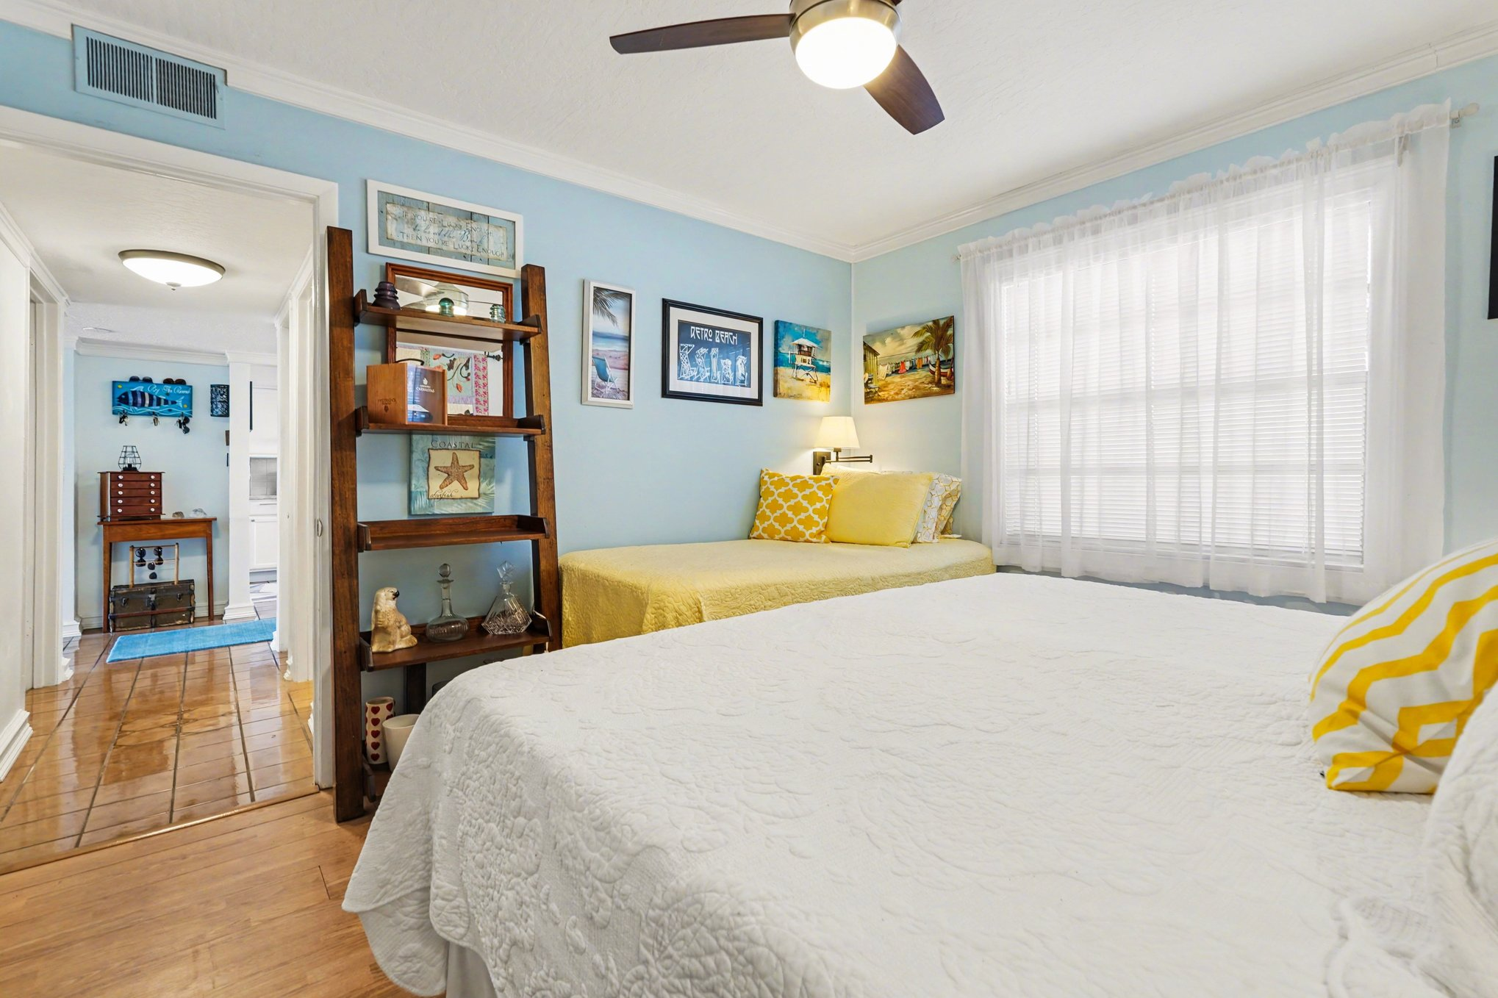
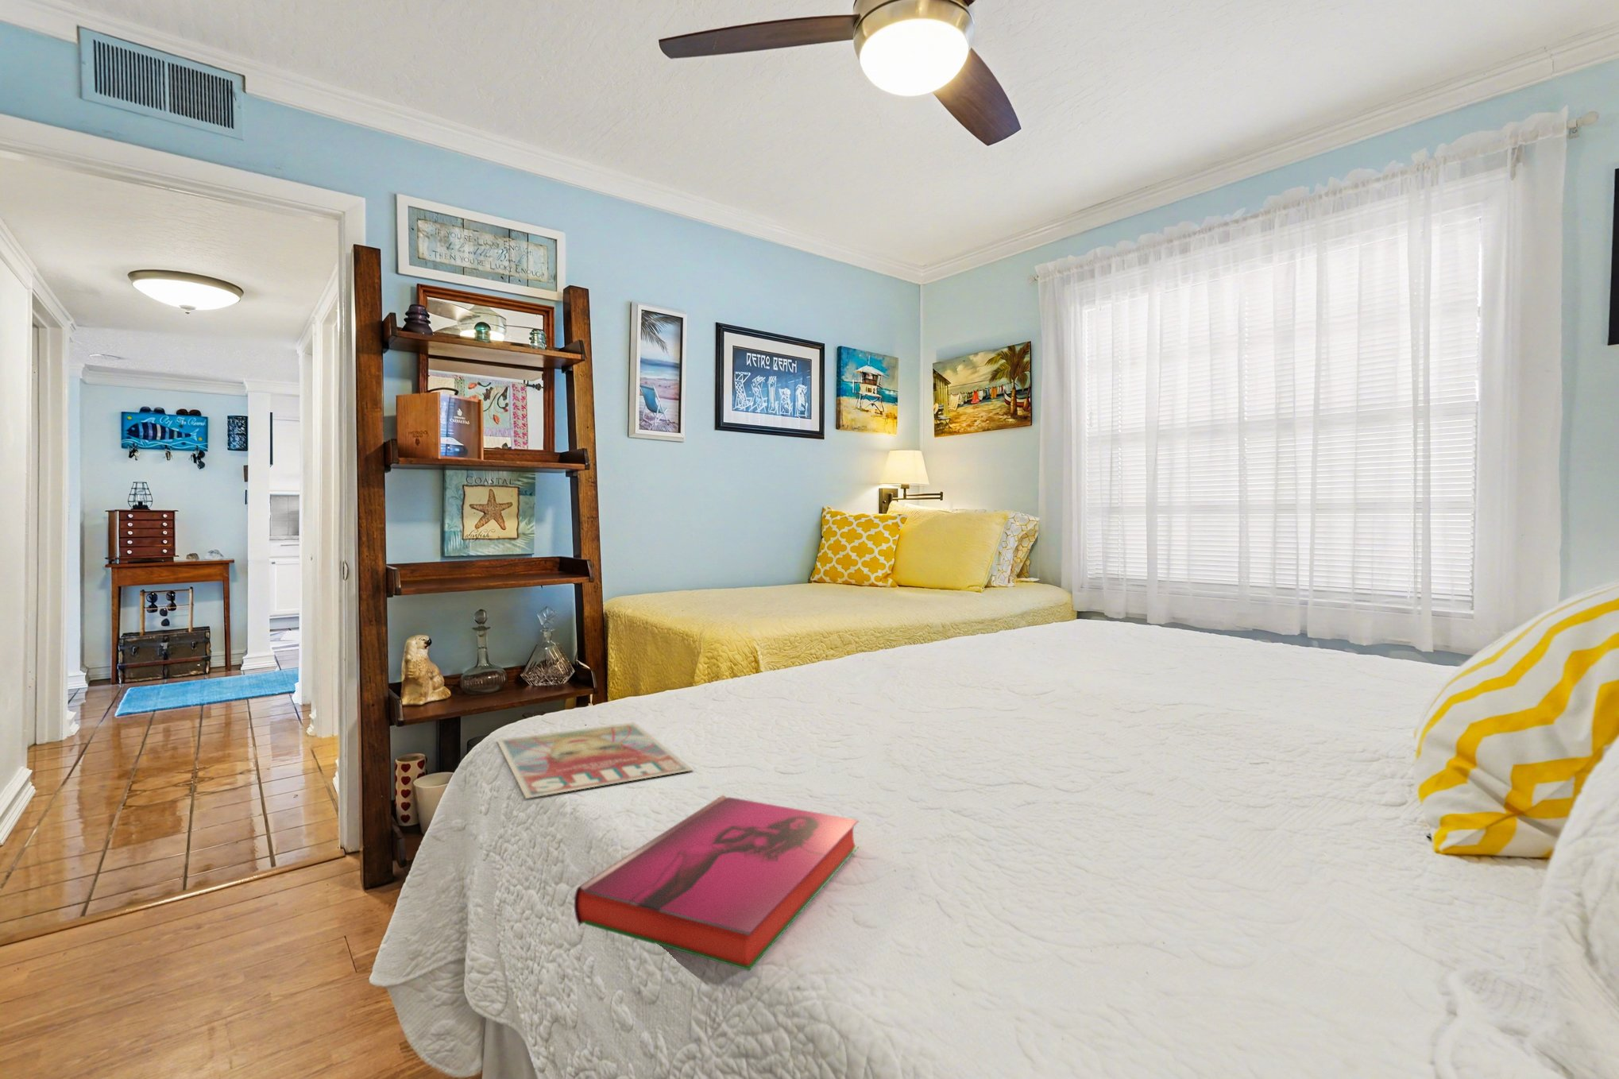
+ hardback book (731, 866)
+ magazine (589, 754)
